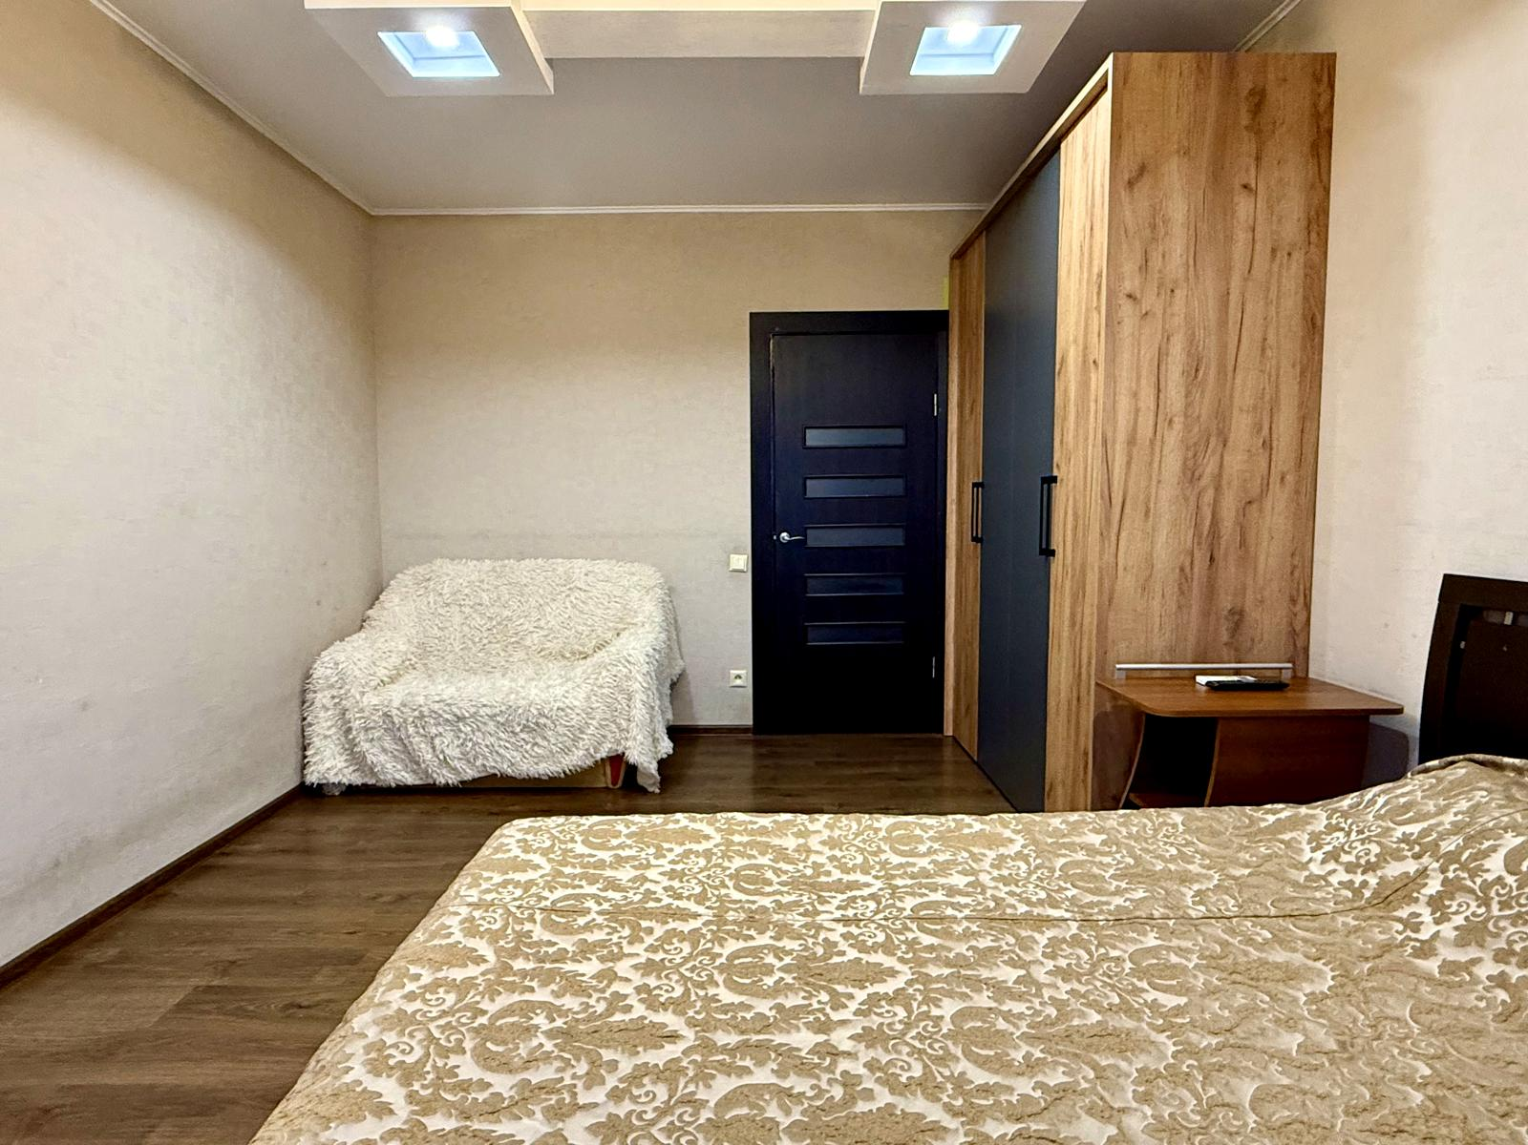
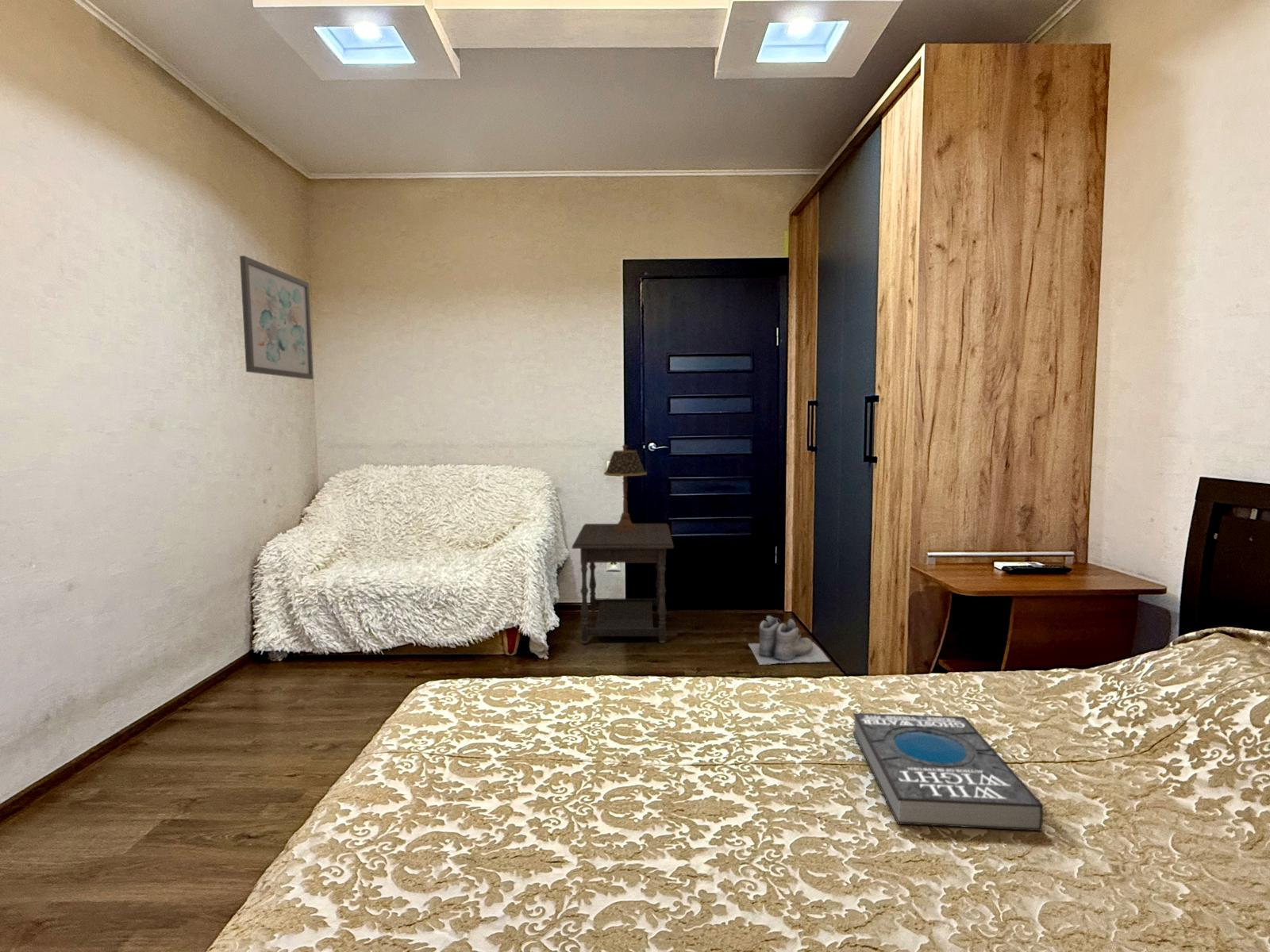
+ book (935, 763)
+ wall art (279, 323)
+ boots (787, 635)
+ table lamp (625, 486)
+ side table (625, 562)
